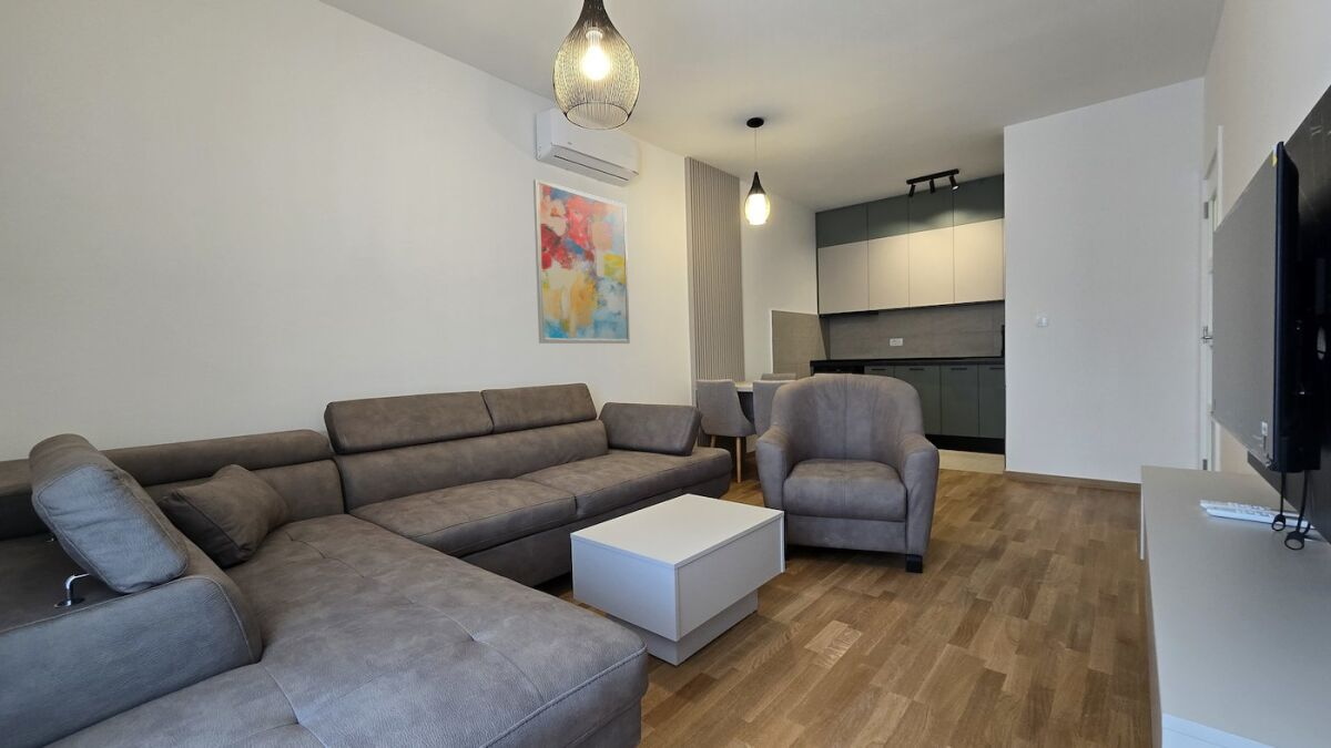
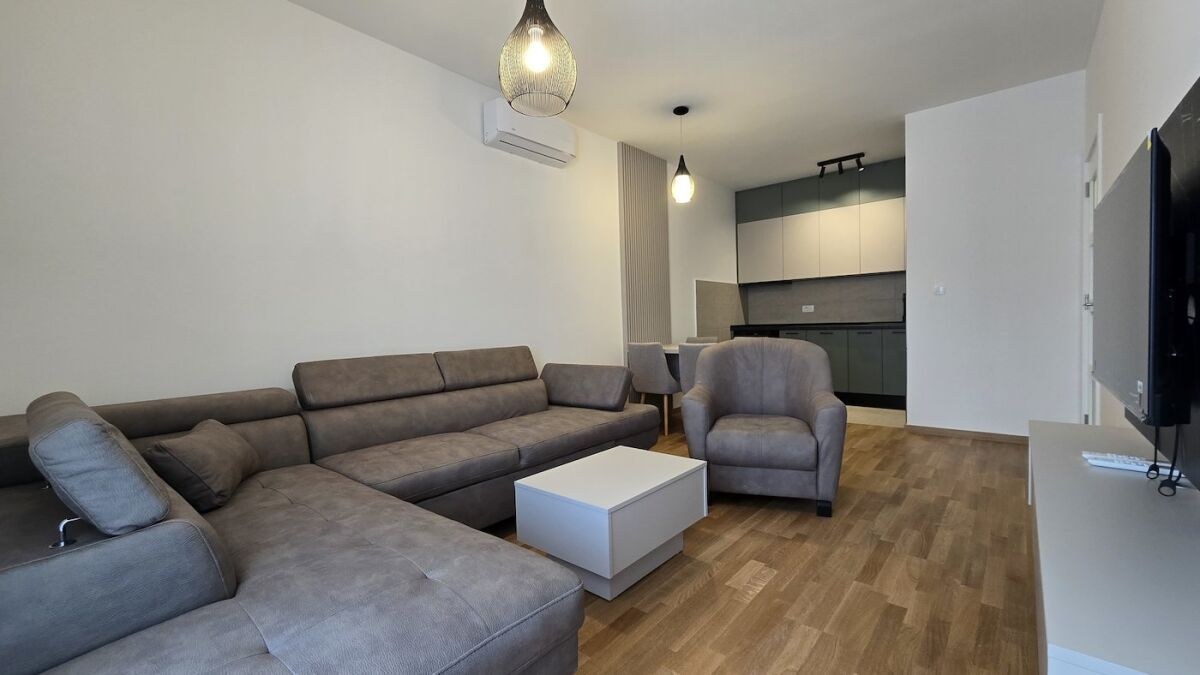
- wall art (586, 268)
